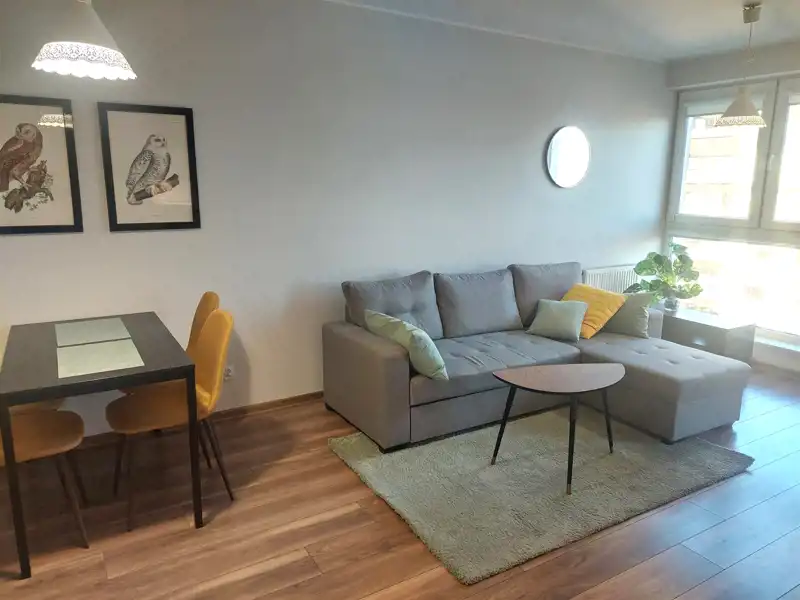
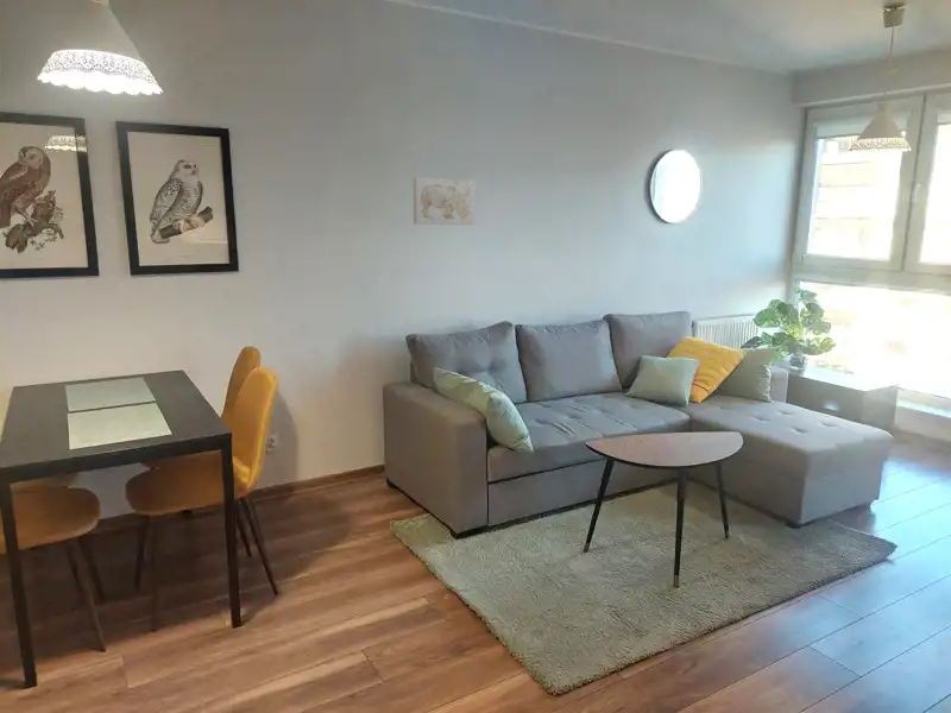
+ wall art (445, 201)
